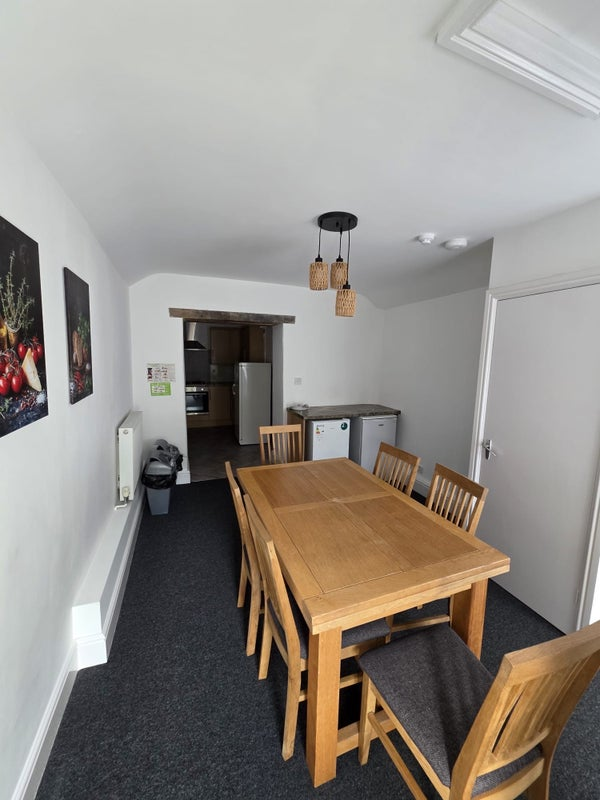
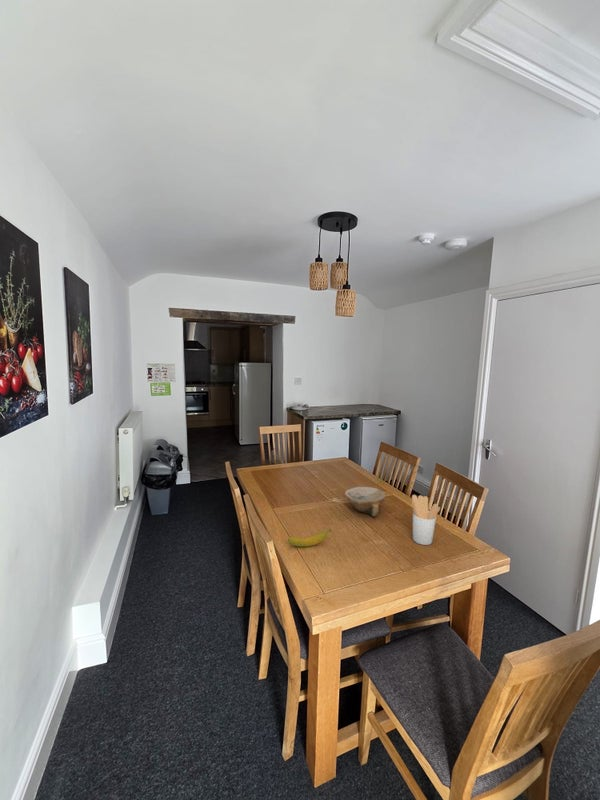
+ utensil holder (422, 518)
+ bowl (366, 501)
+ banana (309, 537)
